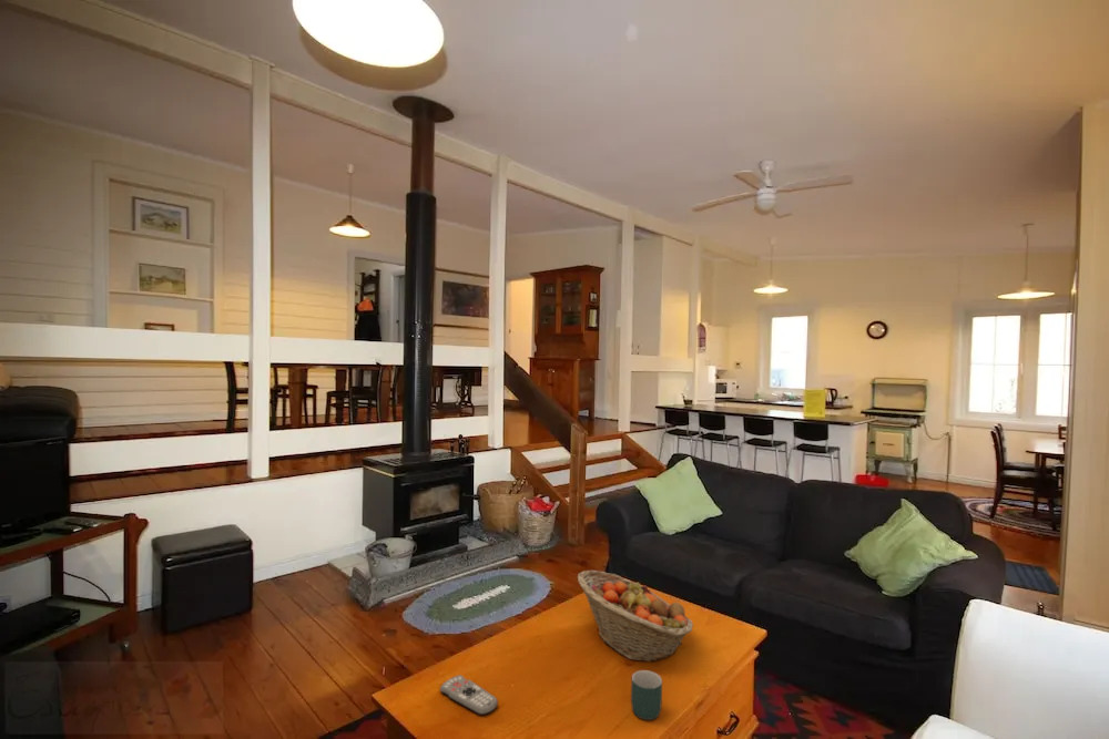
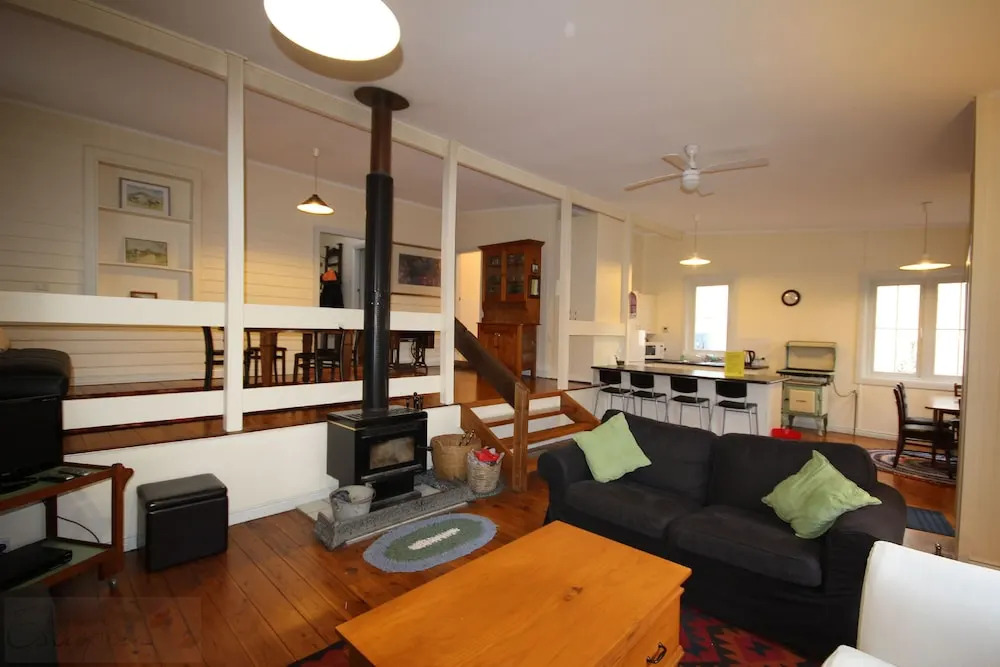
- mug (643, 691)
- remote control (469, 695)
- fruit basket (632, 609)
